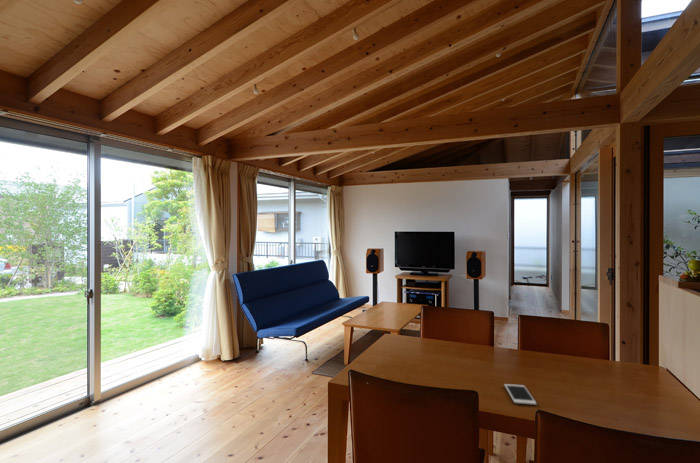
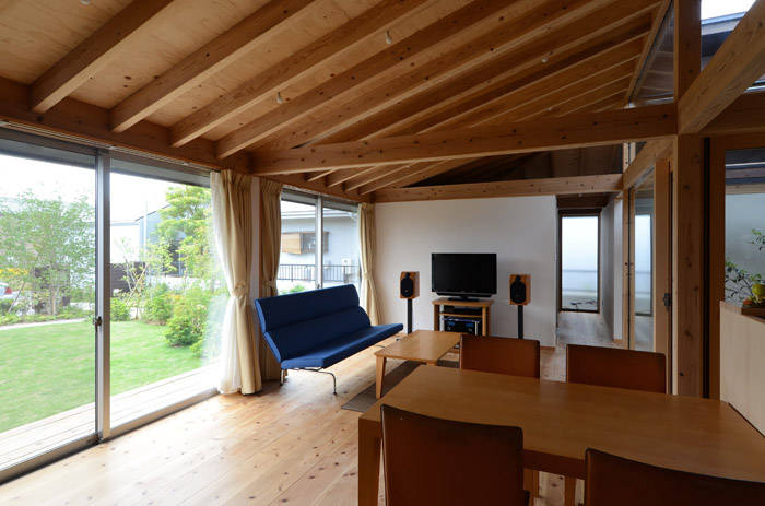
- cell phone (519, 393)
